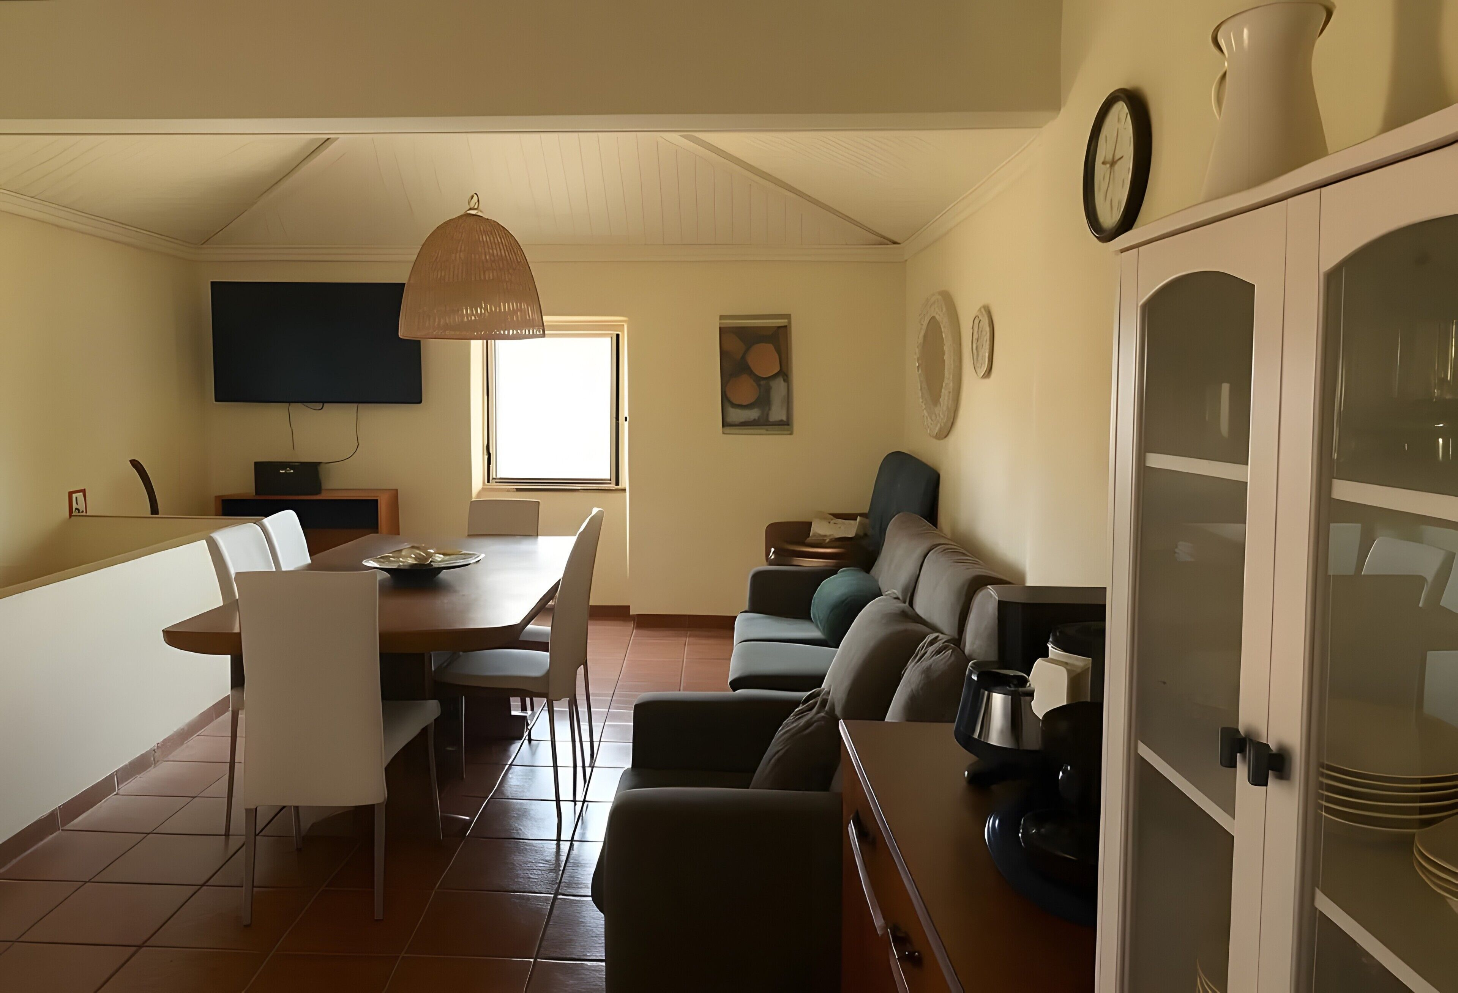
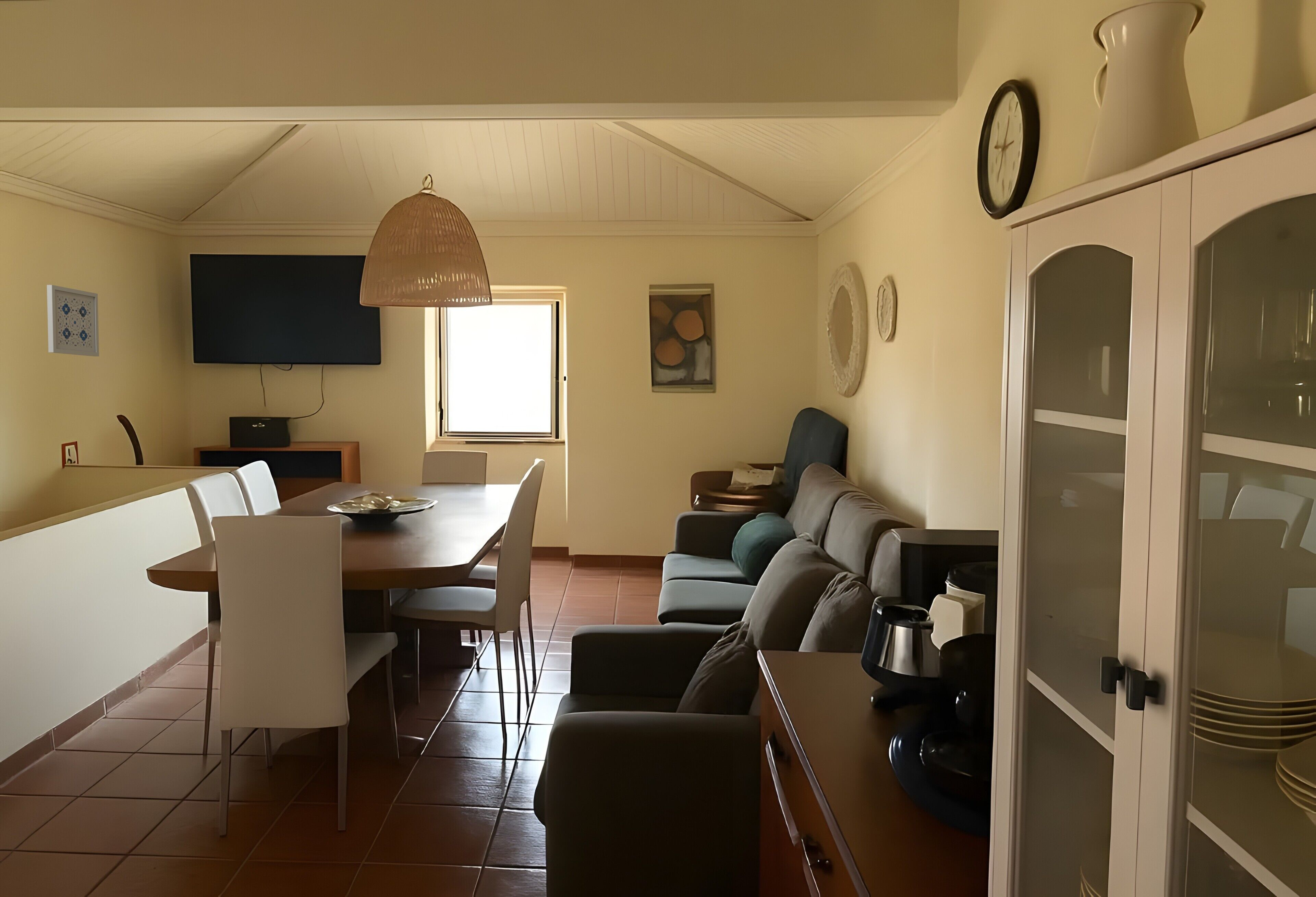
+ wall art (74, 322)
